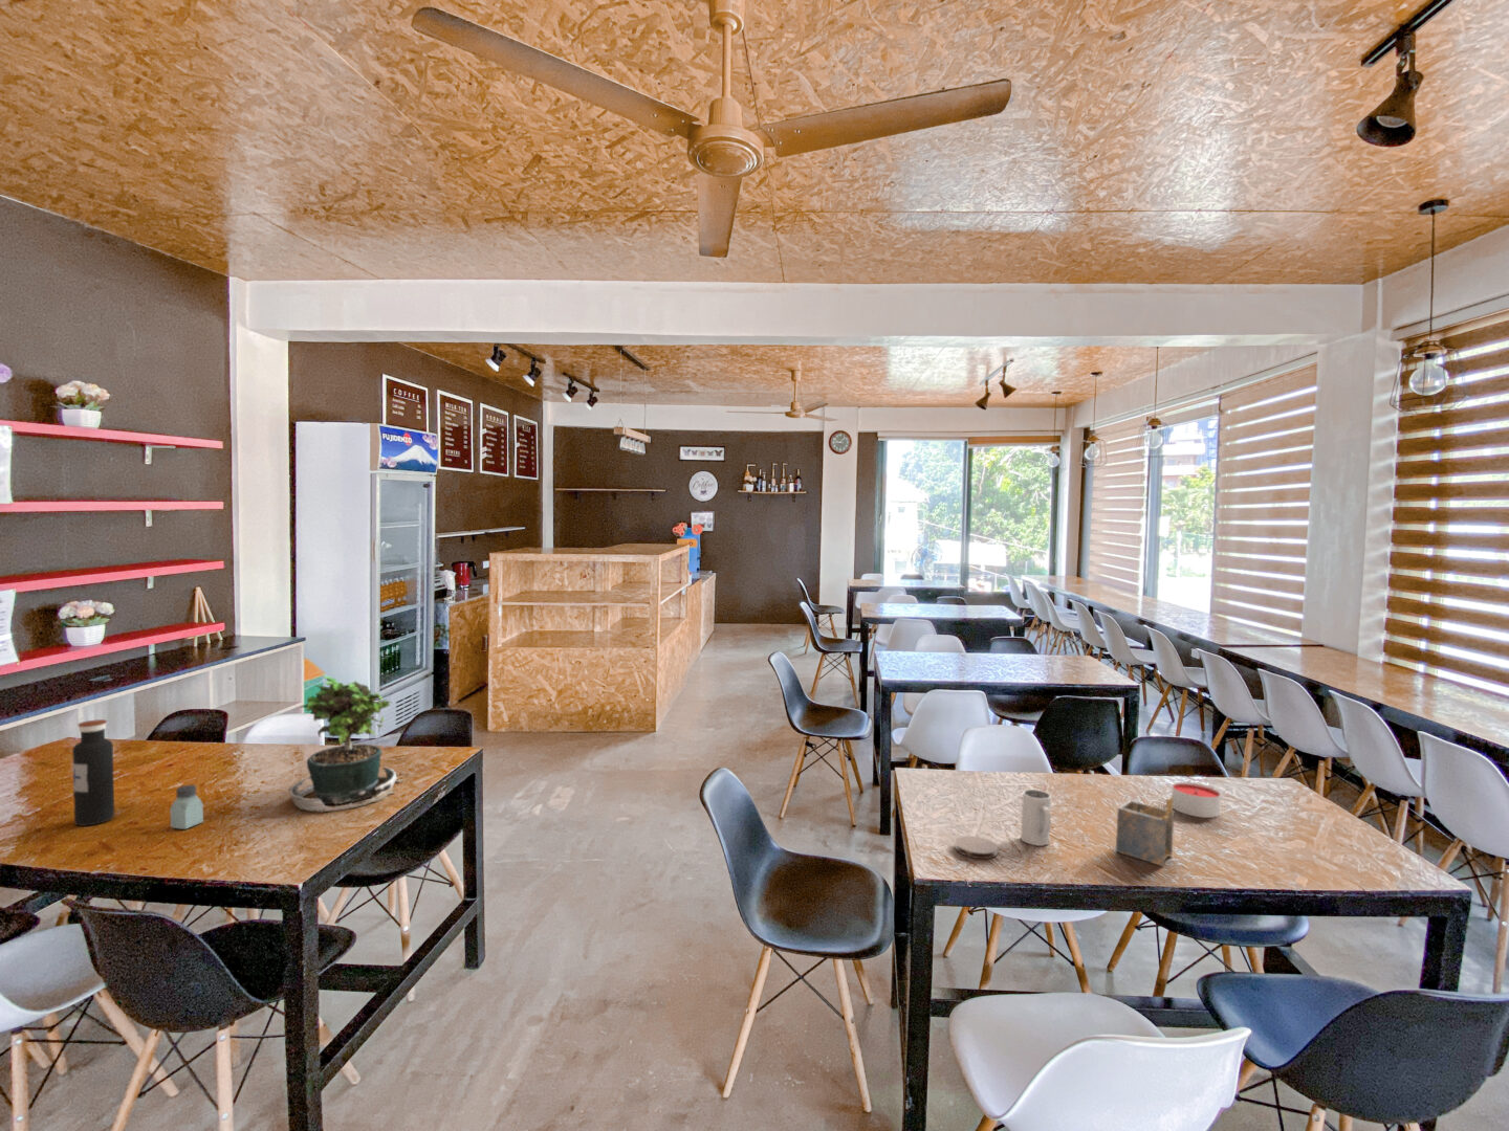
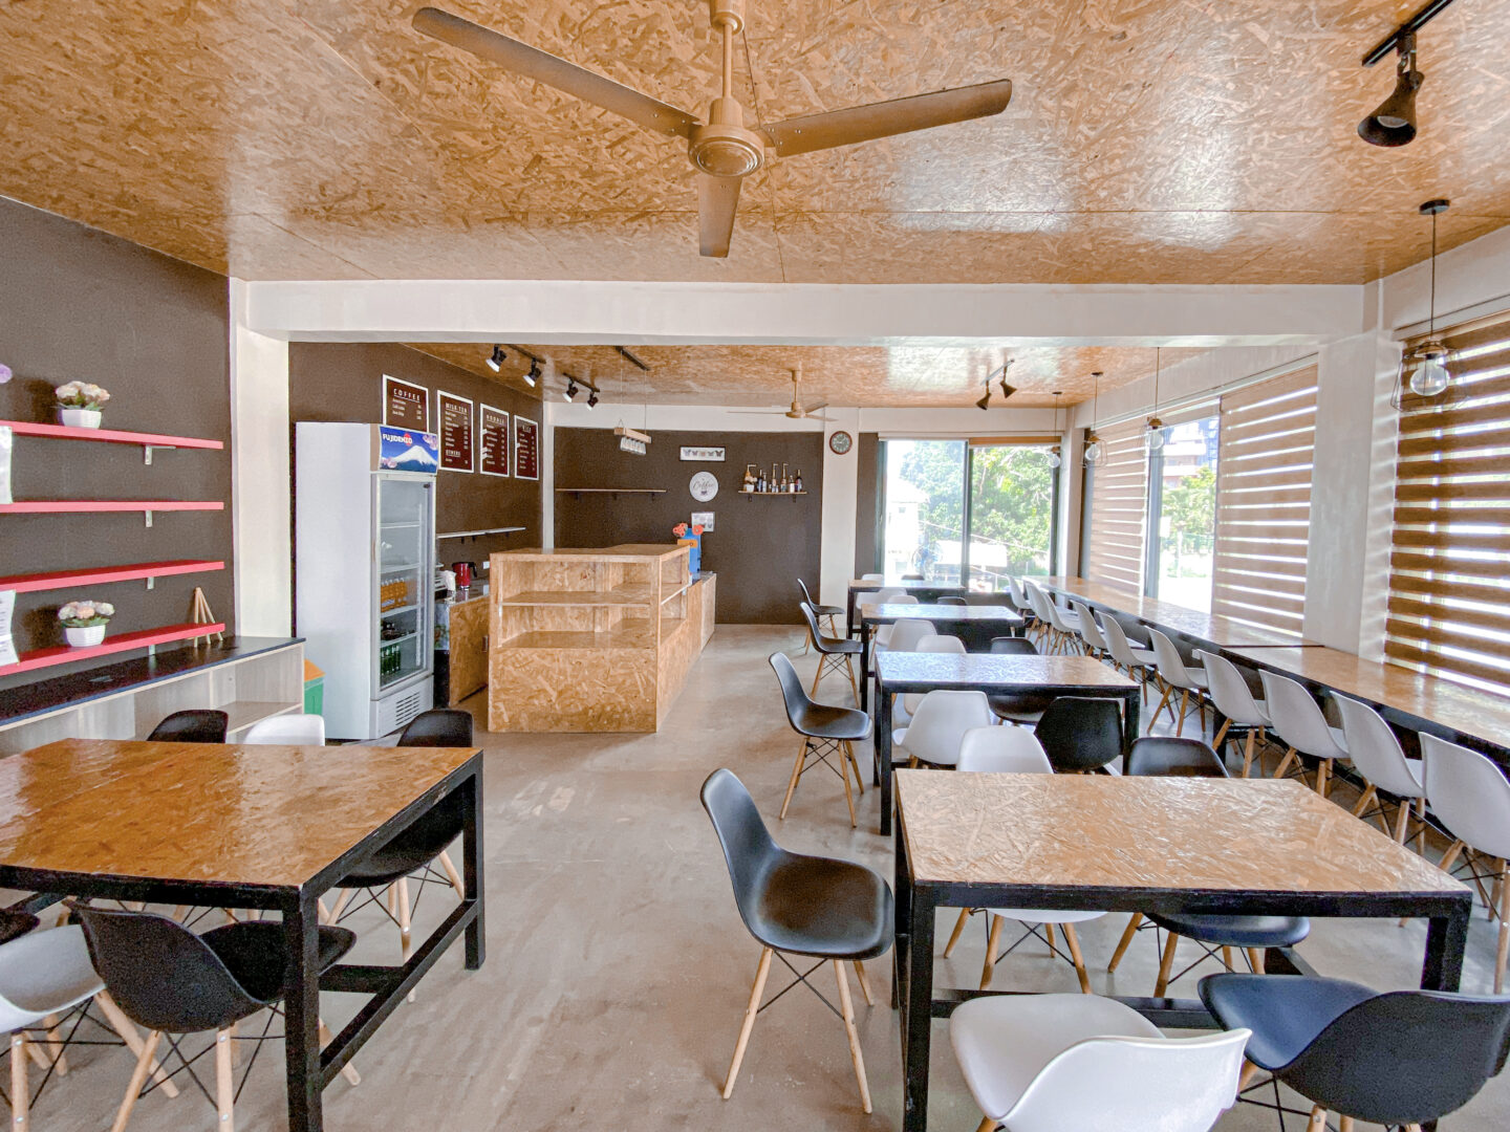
- potted plant (351, 733)
- coaster (976, 846)
- napkin holder (1145, 823)
- saltshaker (187, 805)
- mug (1038, 819)
- water bottle (93, 771)
- candle (1195, 800)
